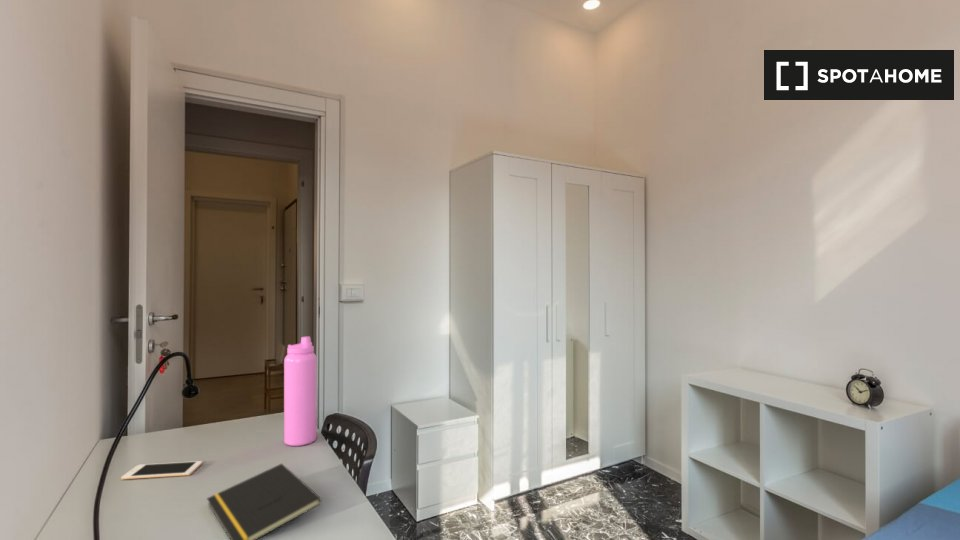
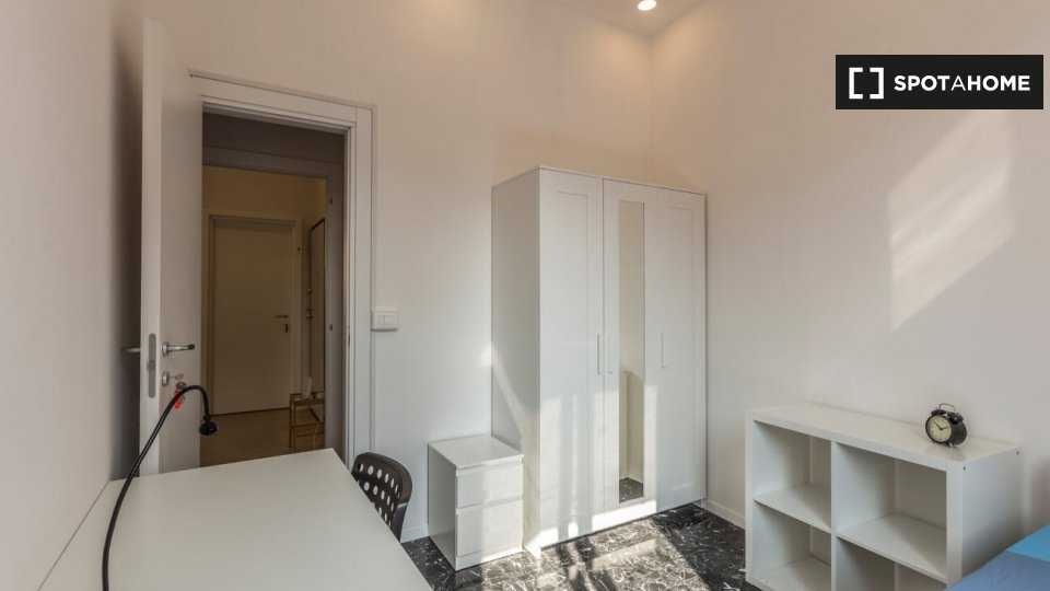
- notepad (262, 500)
- water bottle (300, 389)
- cell phone (163, 469)
